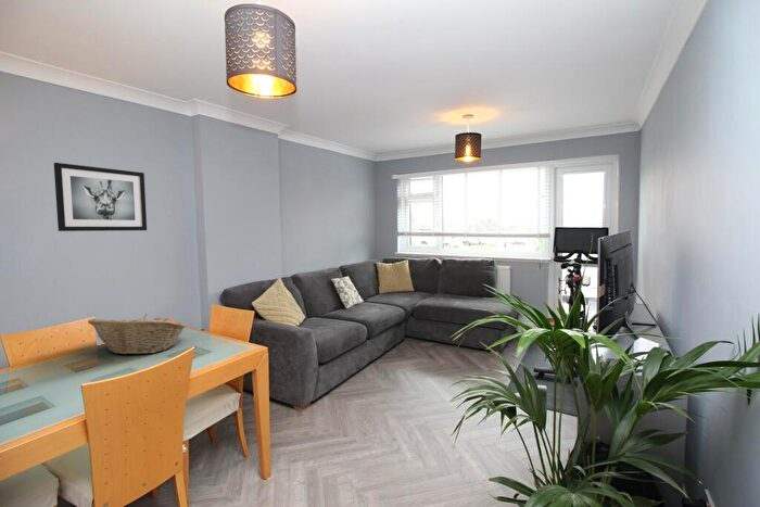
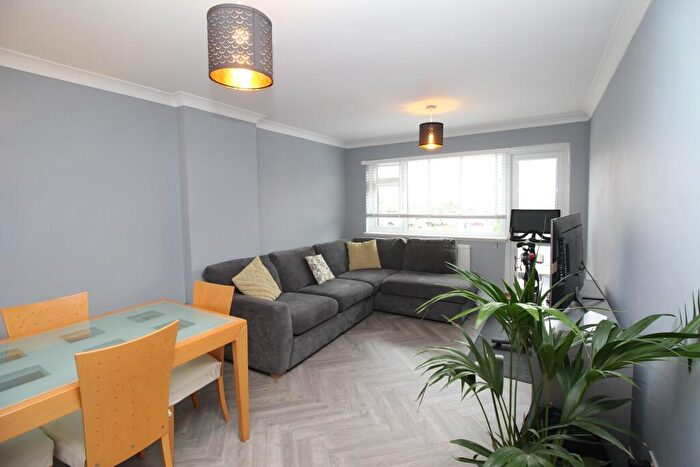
- fruit basket (139, 330)
- wall art (104, 199)
